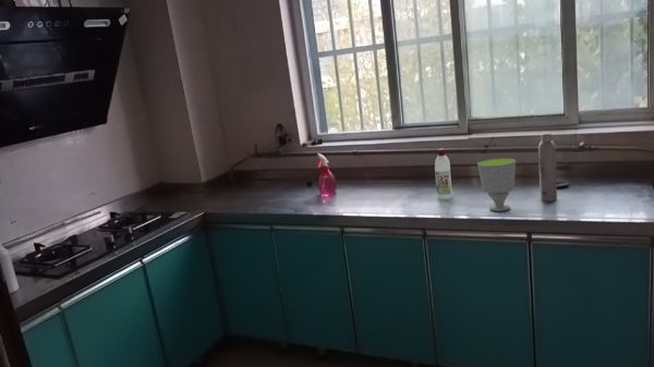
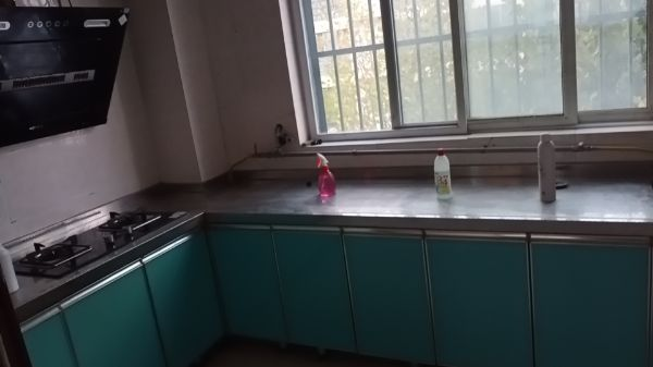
- cup (497, 185)
